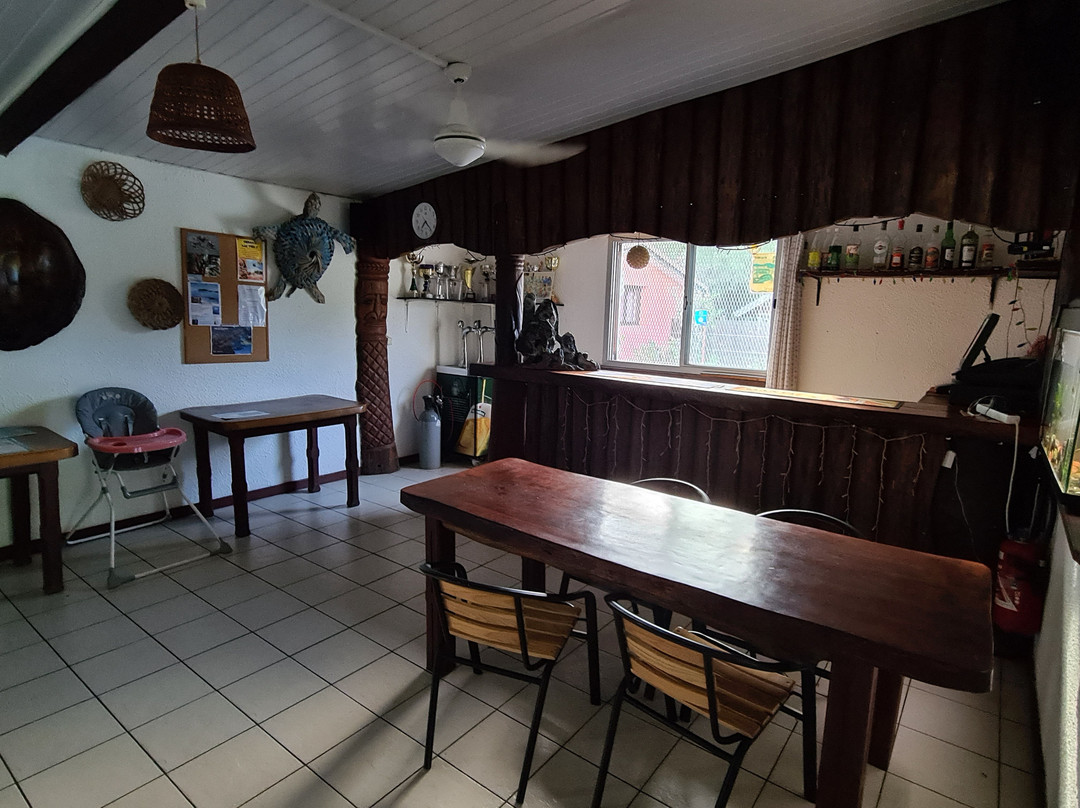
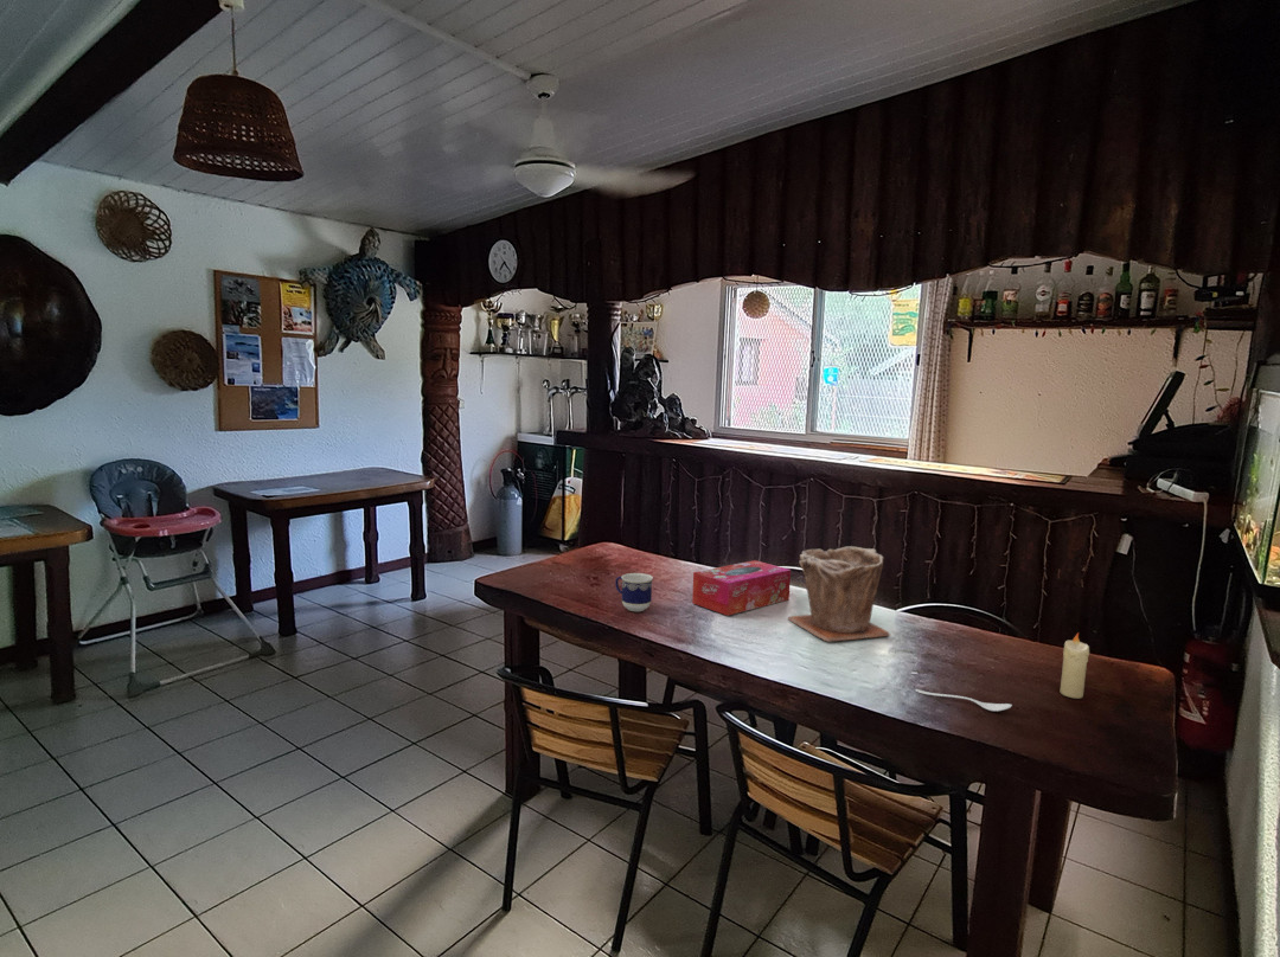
+ cup (632, 592)
+ candle (1075, 663)
+ spoon (961, 698)
+ plant pot (839, 589)
+ tissue box (742, 585)
